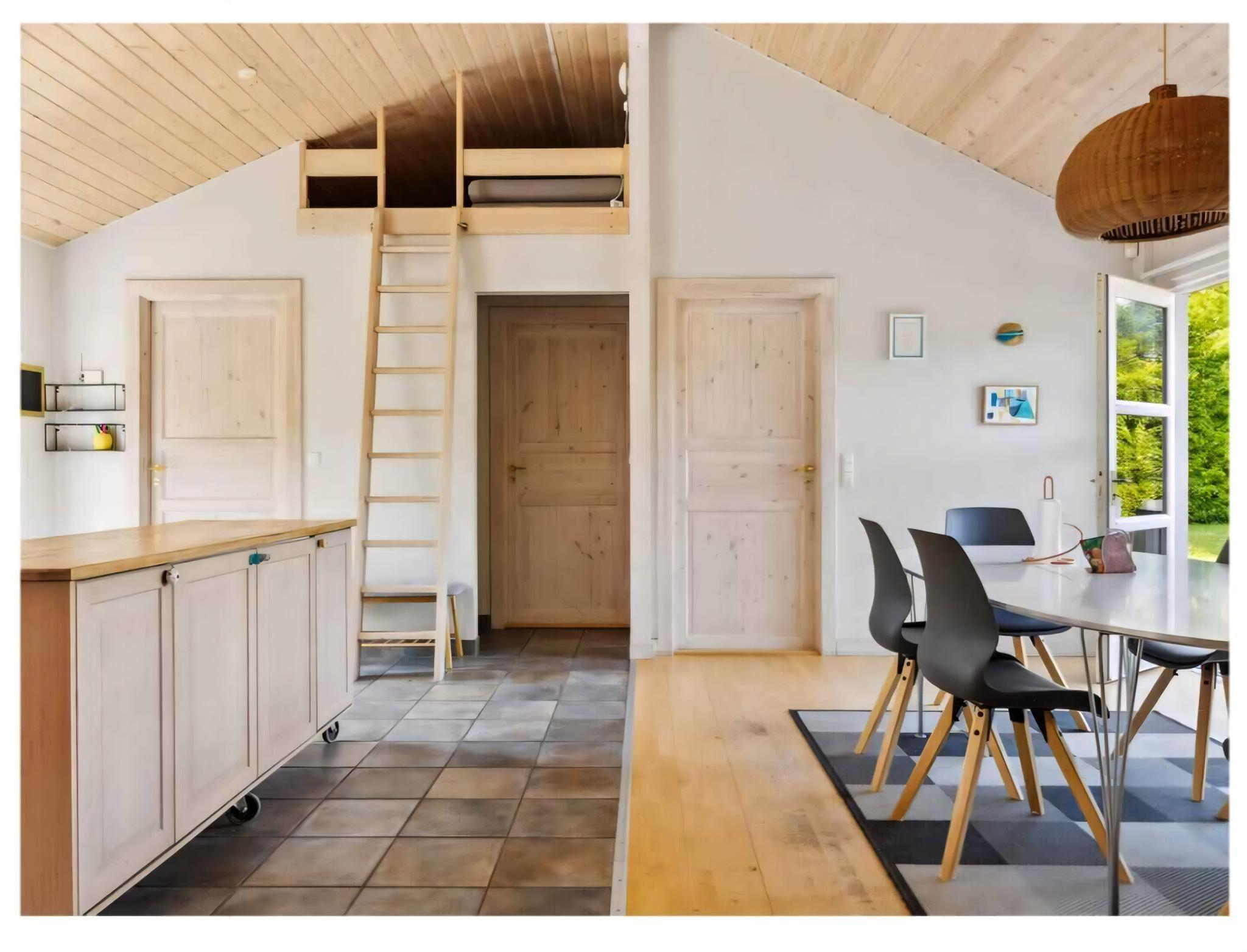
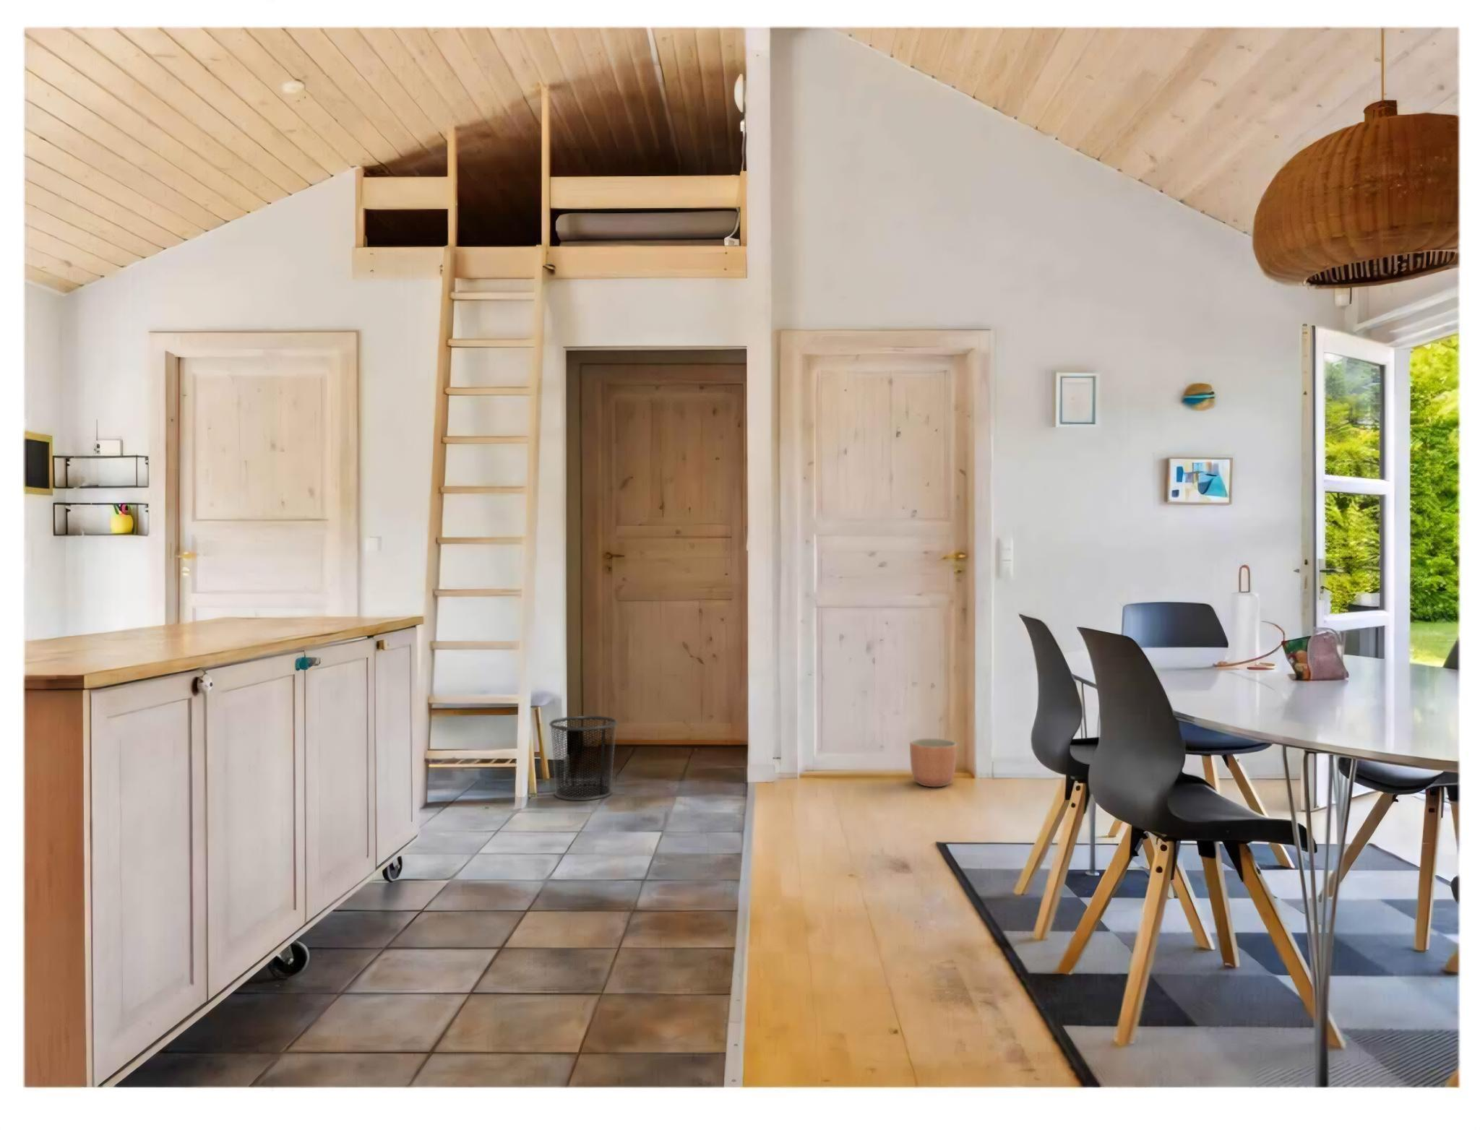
+ planter (933, 763)
+ waste bin (583, 757)
